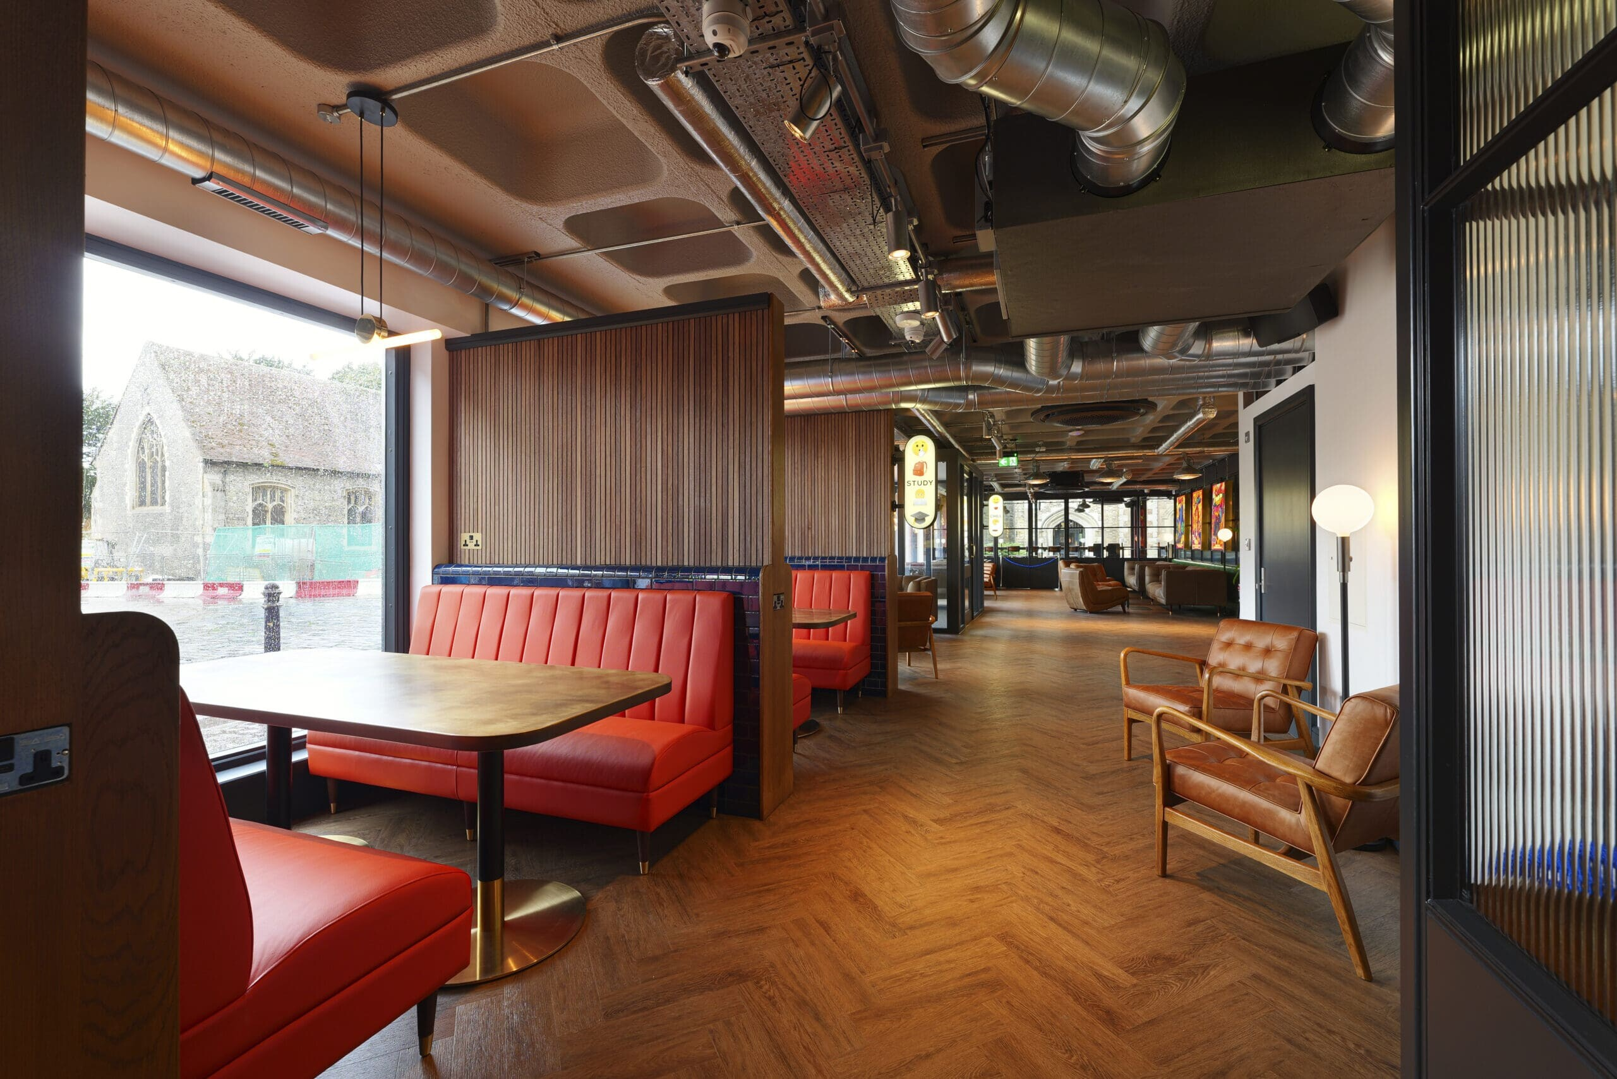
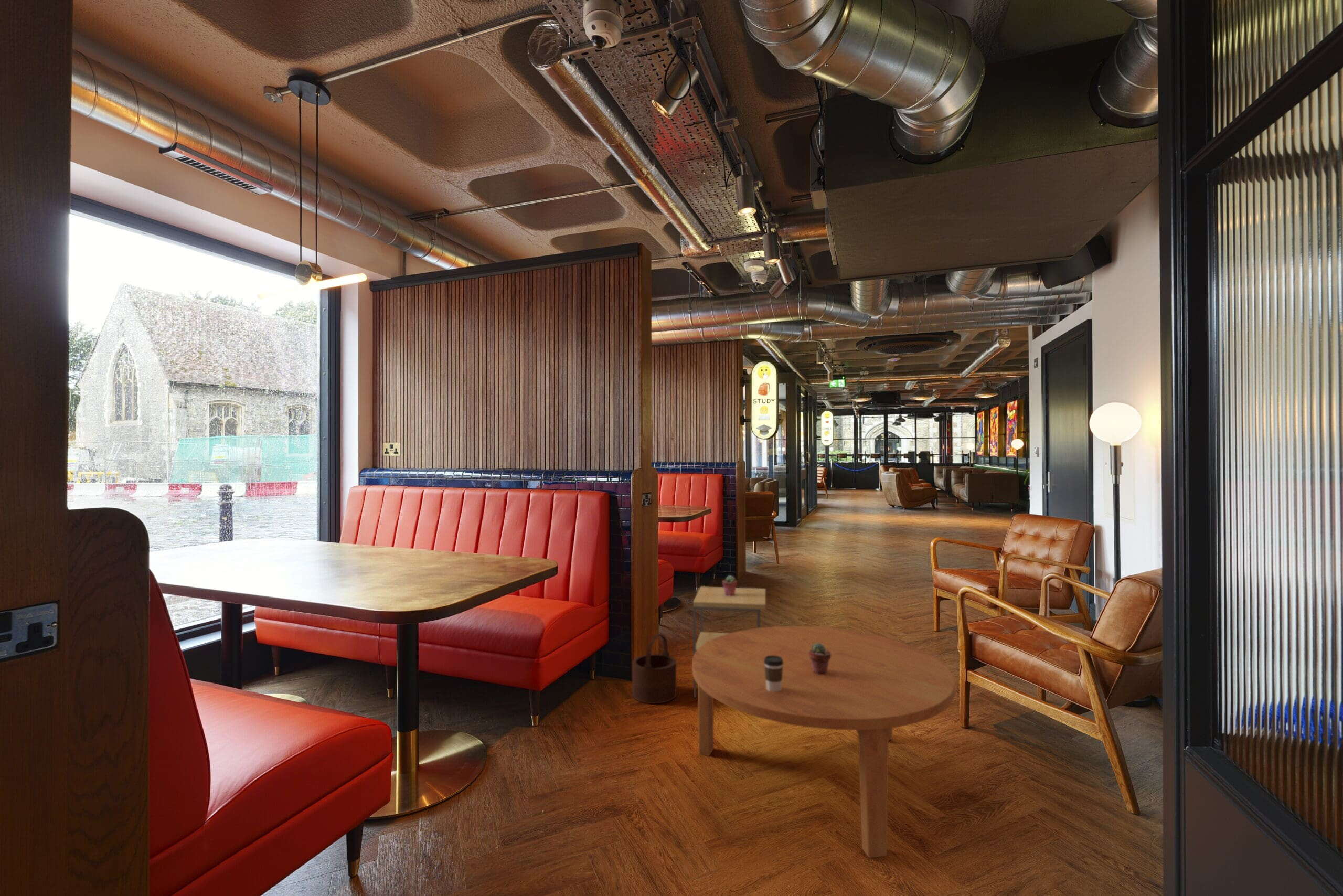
+ potted succulent (730, 584)
+ potted succulent (819, 657)
+ coffee cup (773, 673)
+ coffee table (817, 718)
+ wooden bucket (654, 664)
+ side table (729, 633)
